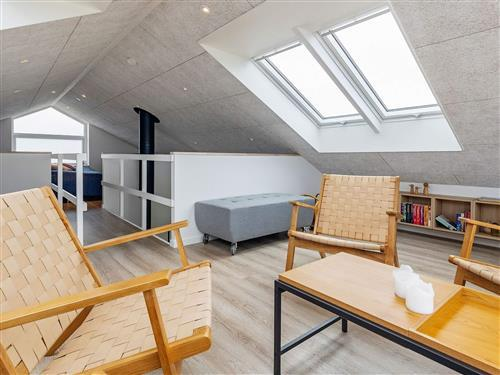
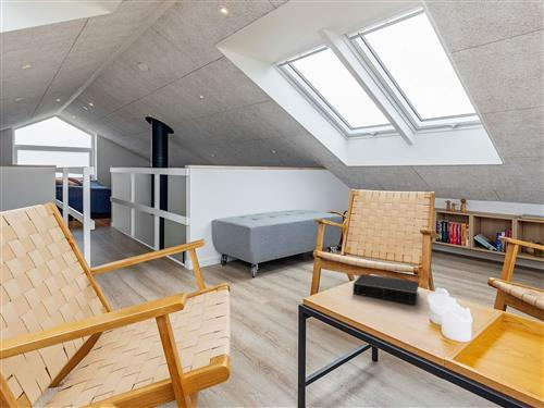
+ book (392, 288)
